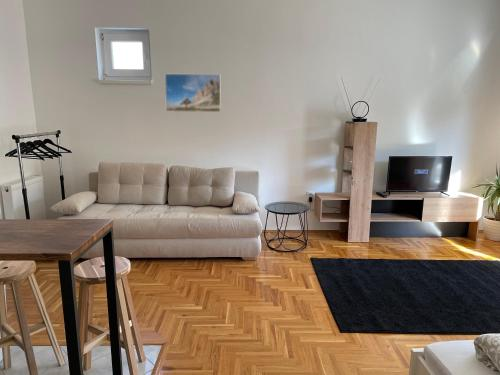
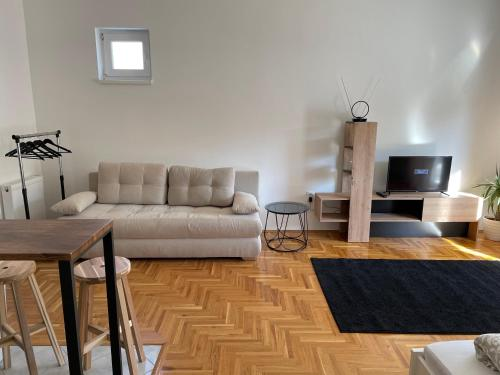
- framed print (193, 93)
